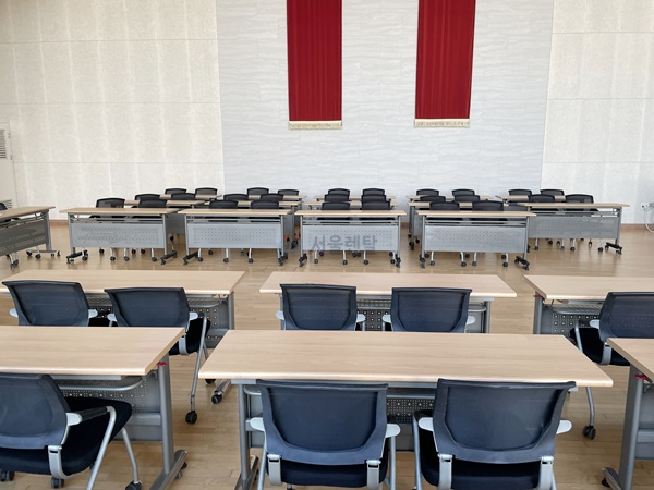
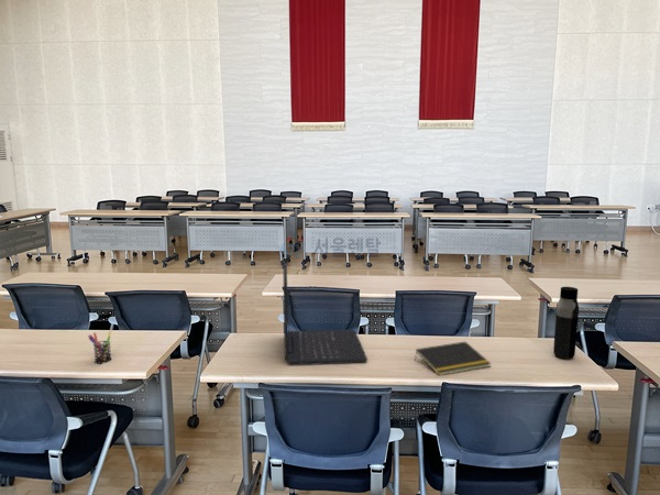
+ water bottle (566, 322)
+ notepad (452, 358)
+ laptop (328, 330)
+ pen holder (102, 345)
